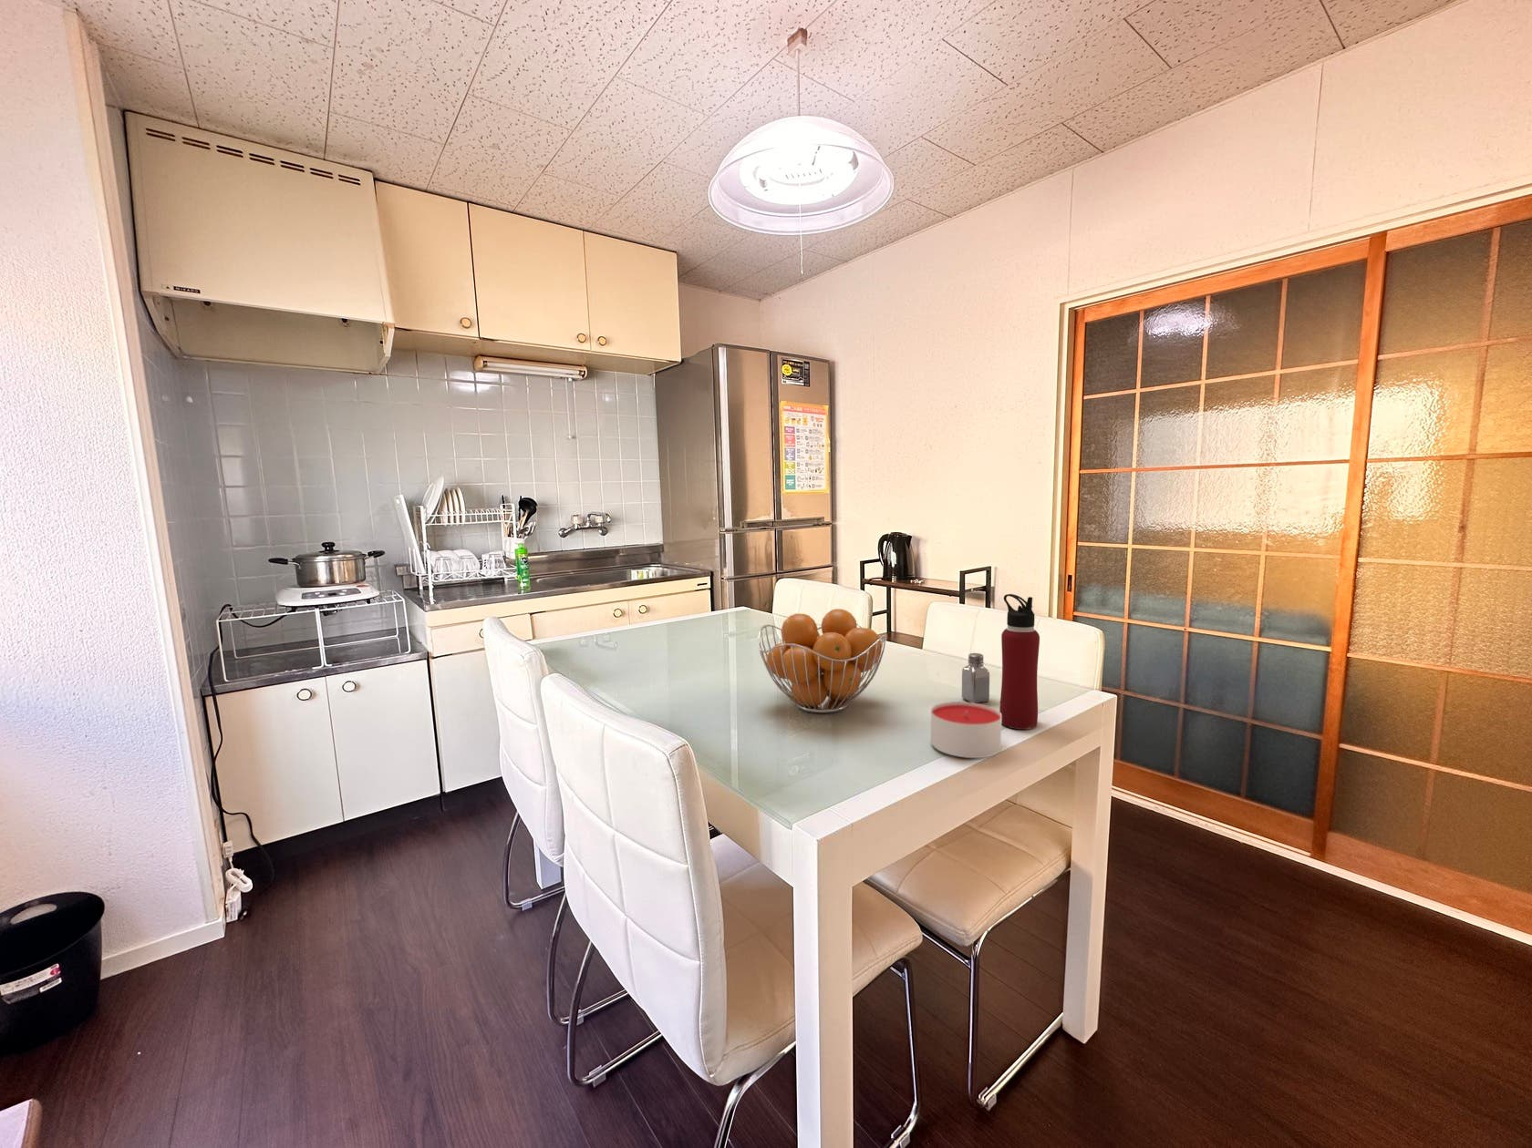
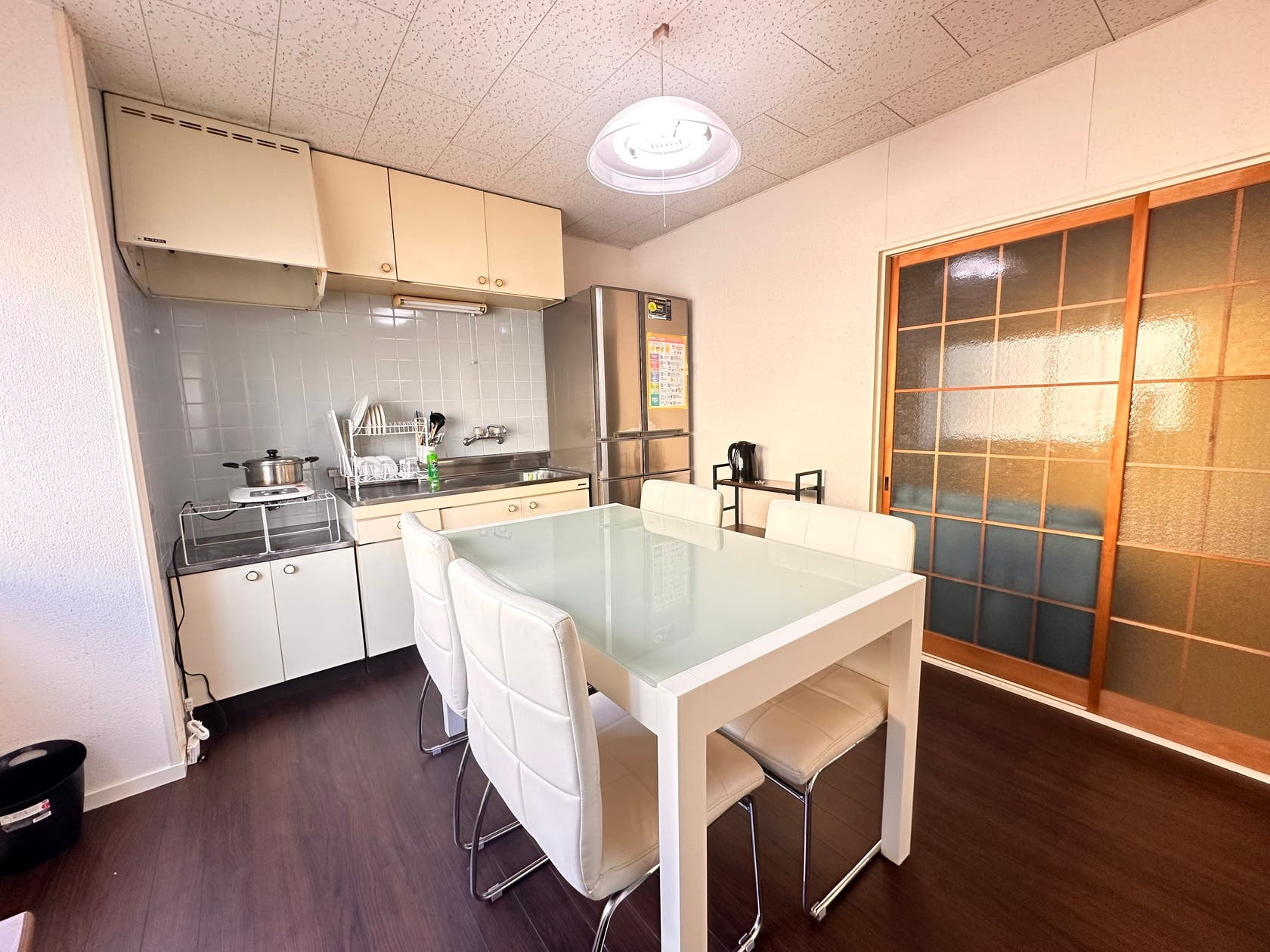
- saltshaker (975, 676)
- candle (965, 727)
- fruit basket (820, 658)
- water bottle (1019, 660)
